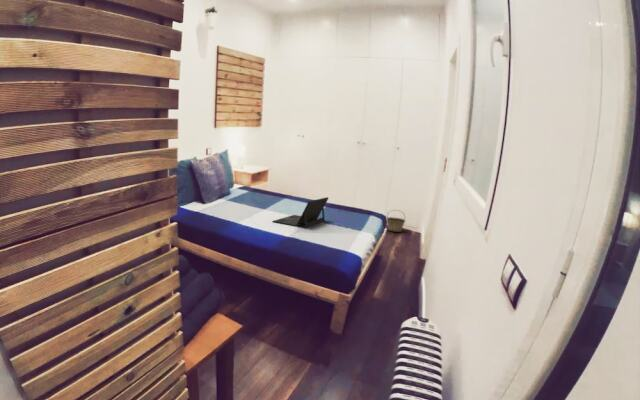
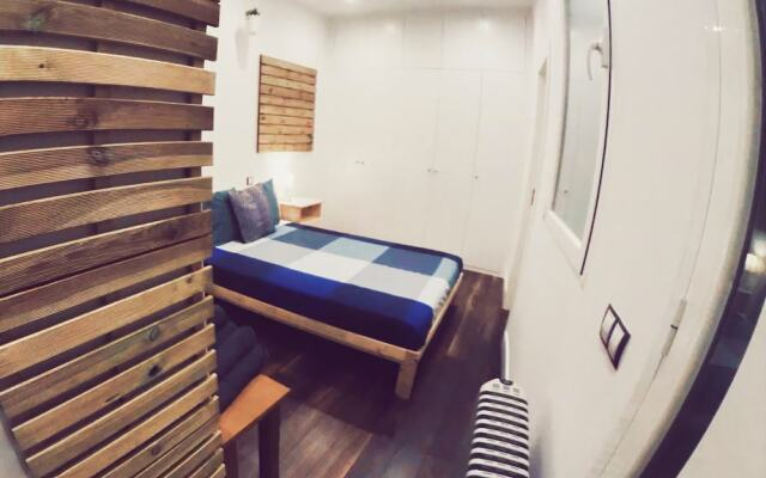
- basket (395, 220)
- laptop (303, 211)
